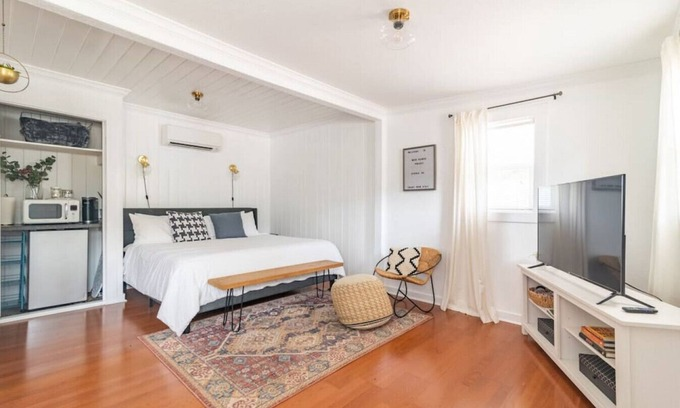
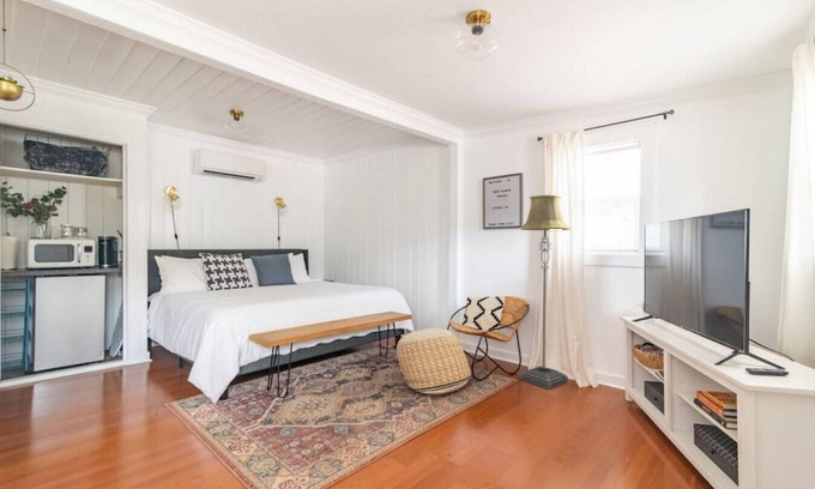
+ floor lamp (544, 289)
